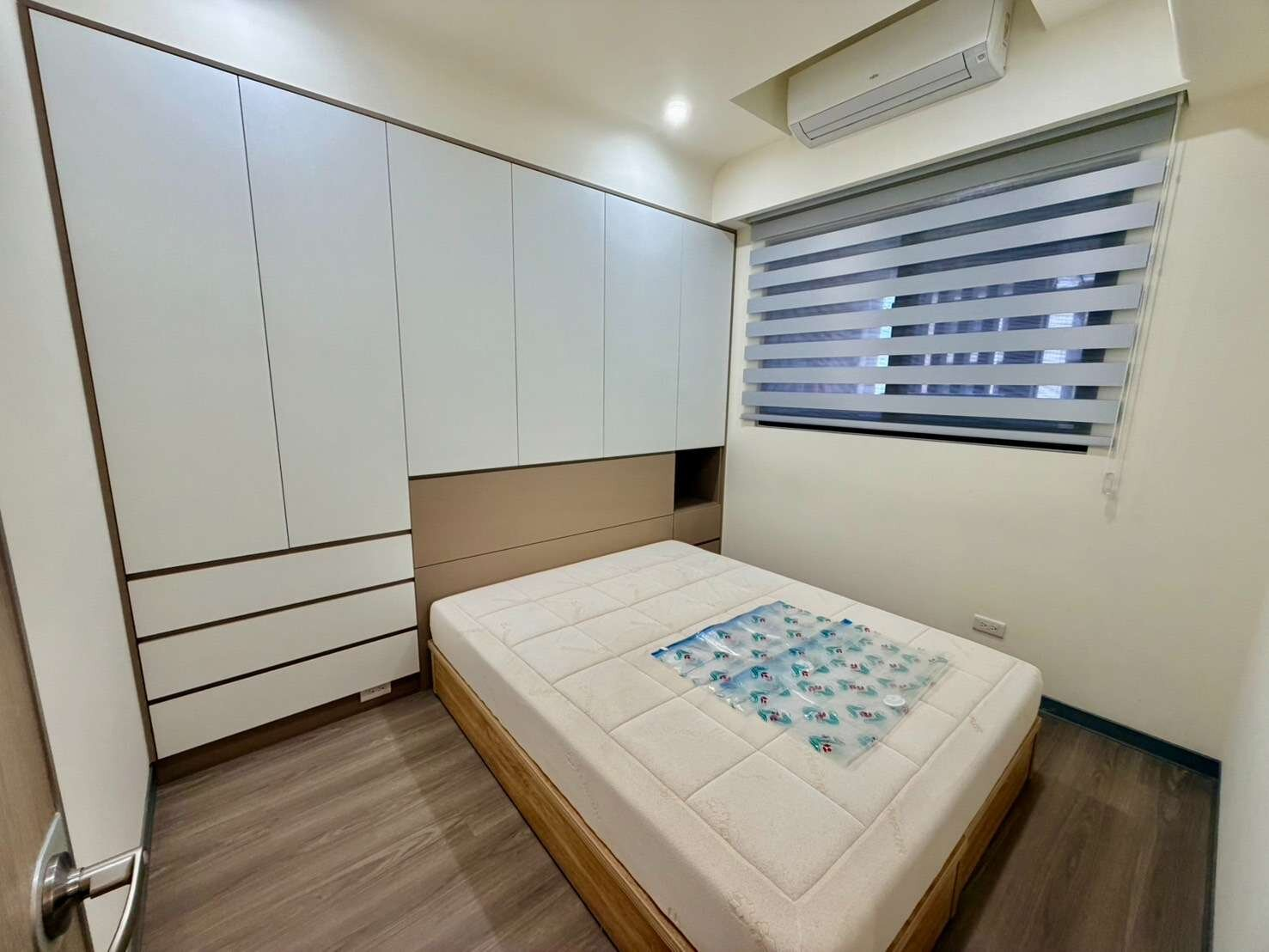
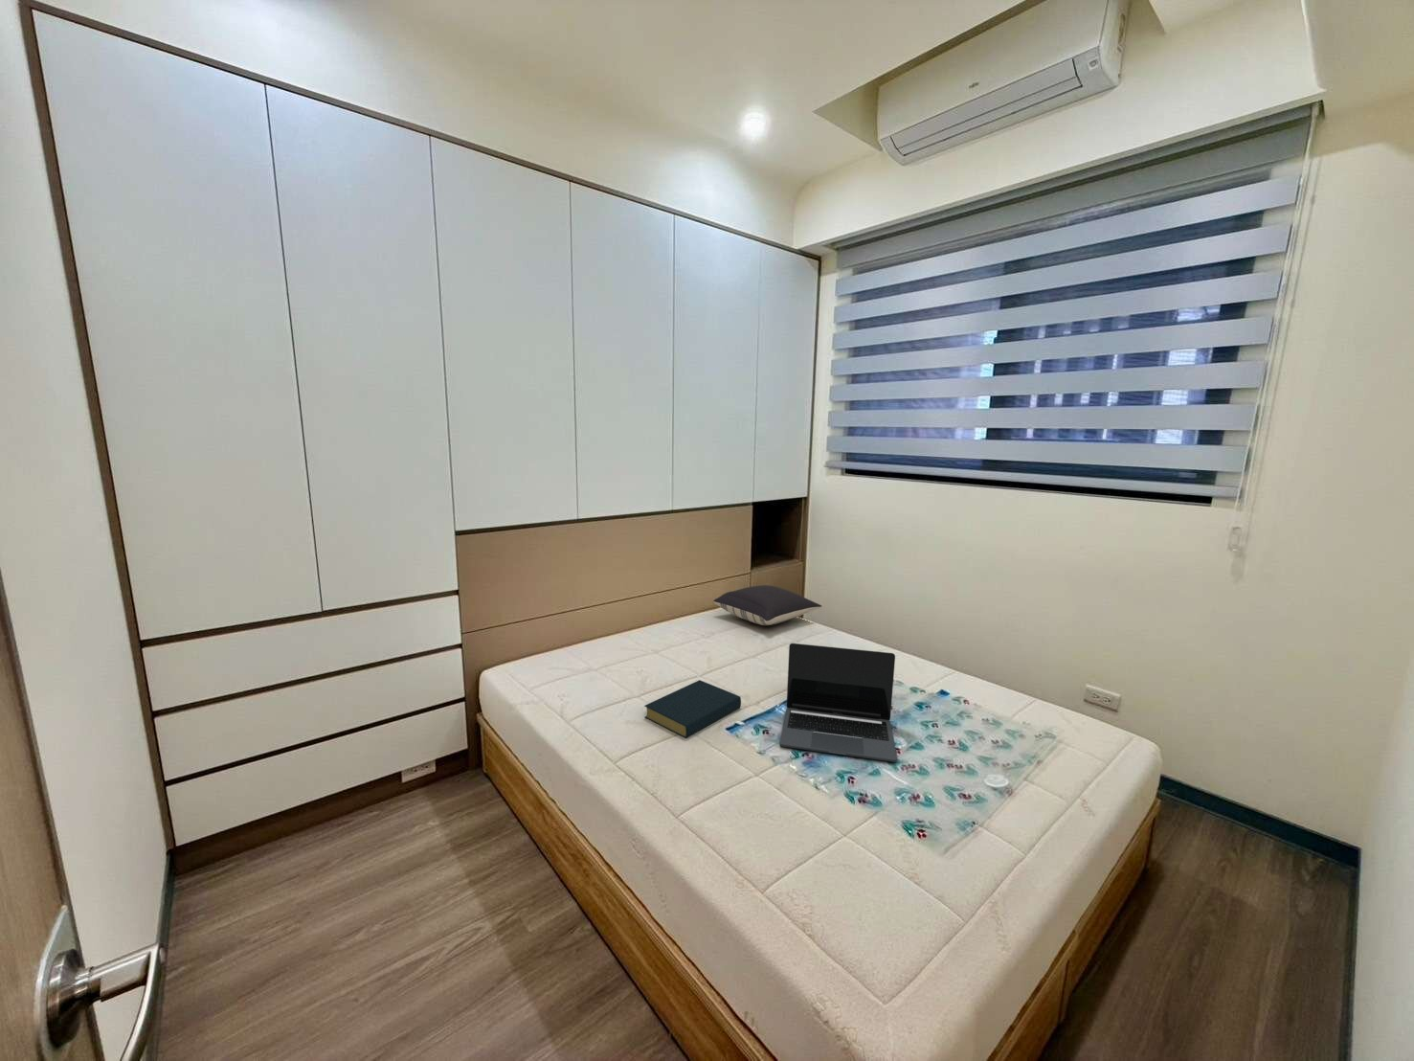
+ pillow (767, 603)
+ hardback book (693, 707)
+ laptop (839, 698)
